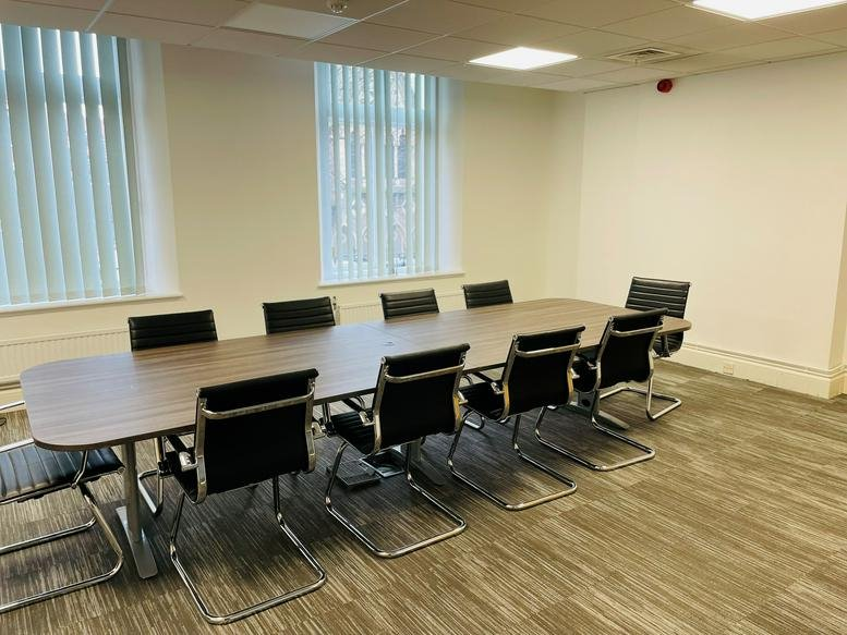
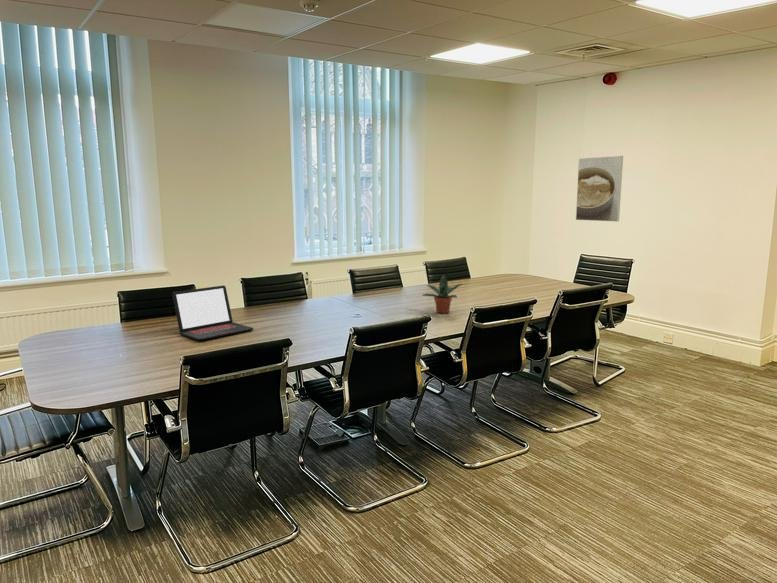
+ laptop (213, 311)
+ potted plant (442, 294)
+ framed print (598, 189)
